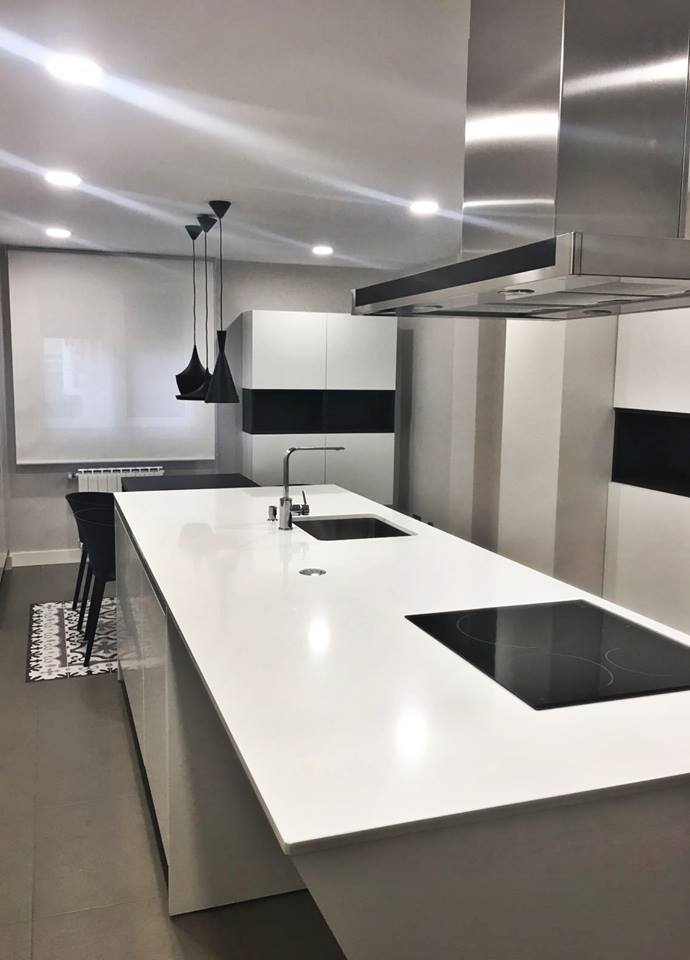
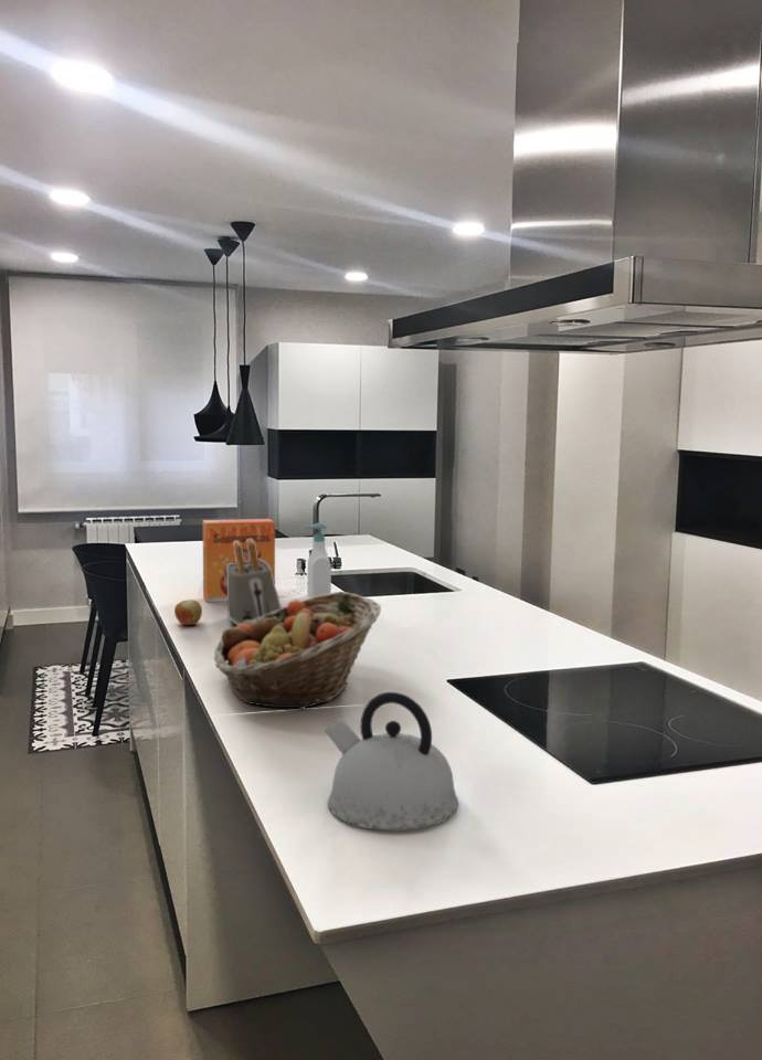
+ soap bottle (316, 560)
+ fruit basket (296, 645)
+ kettle (388, 746)
+ toaster (254, 582)
+ apple (188, 612)
+ cereal box (235, 561)
